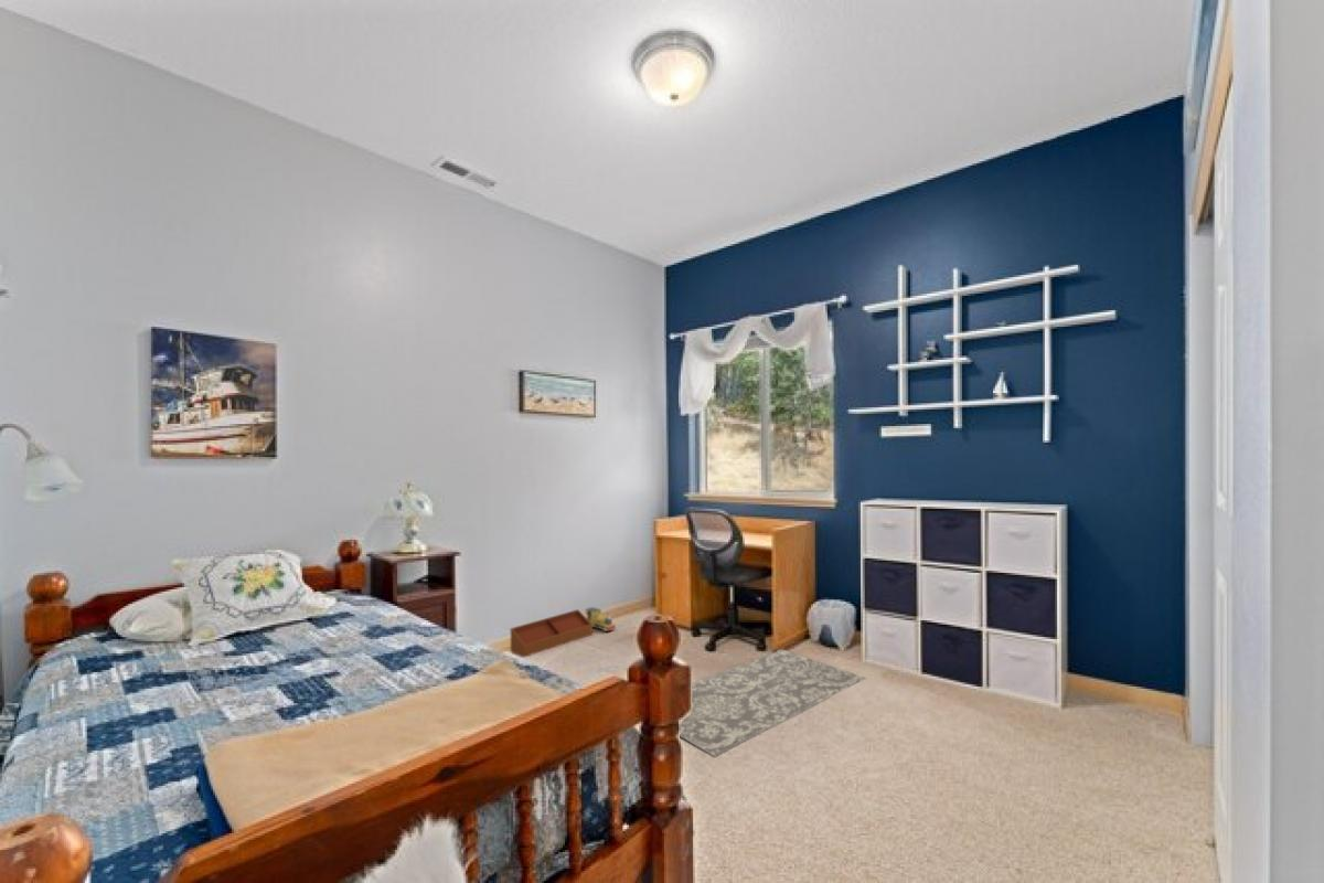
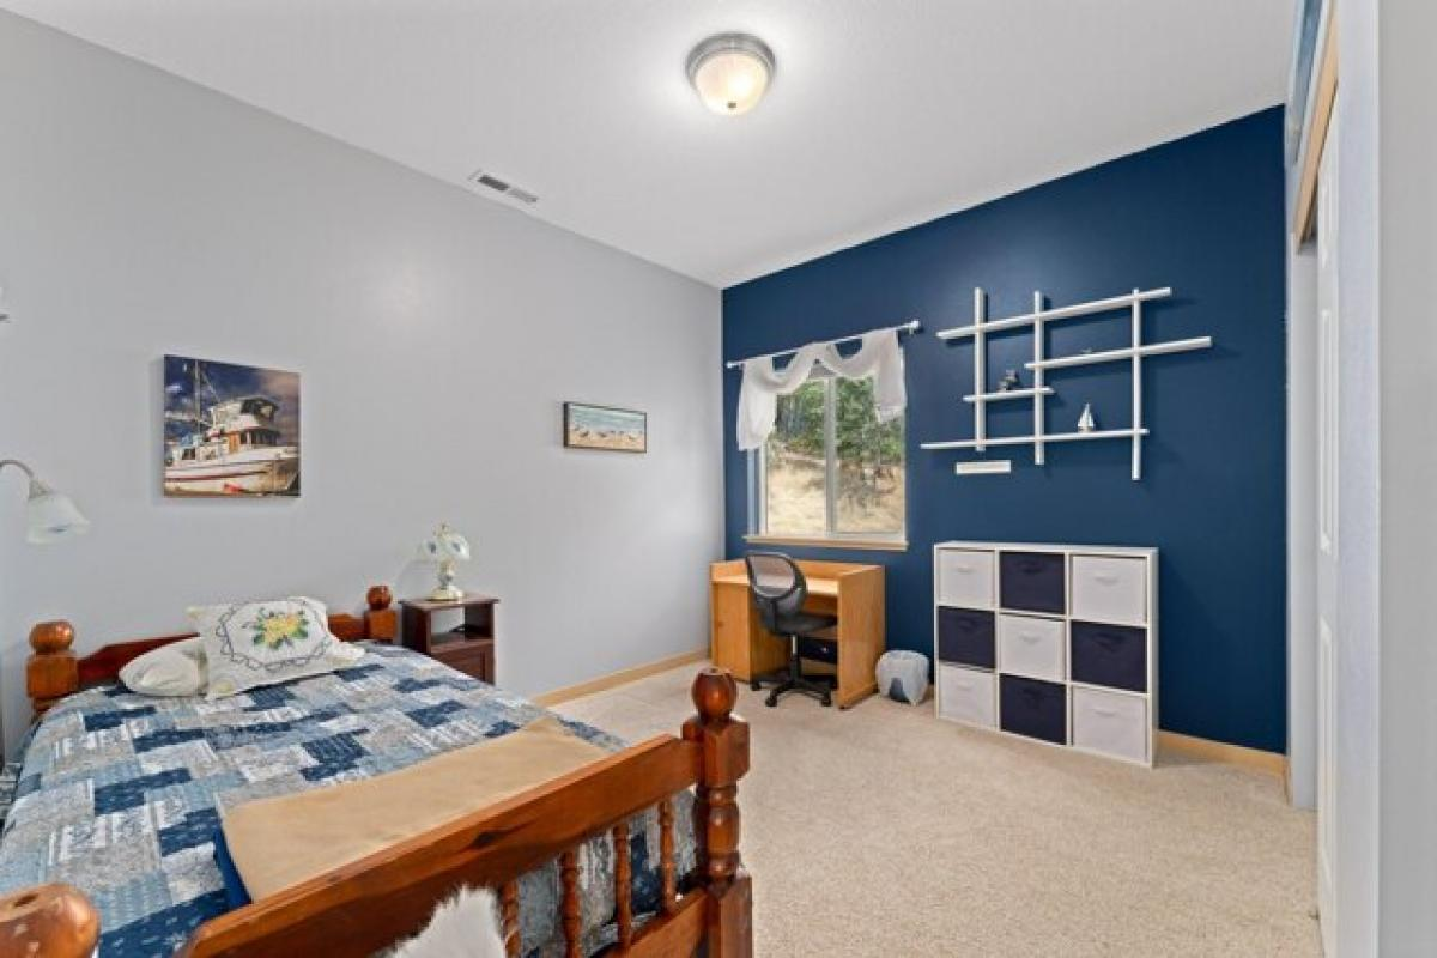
- rug (755, 691)
- toy train (600, 619)
- storage bin (553, 631)
